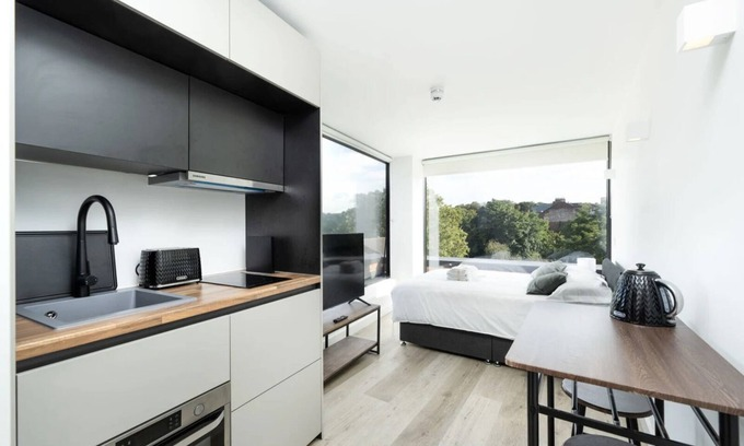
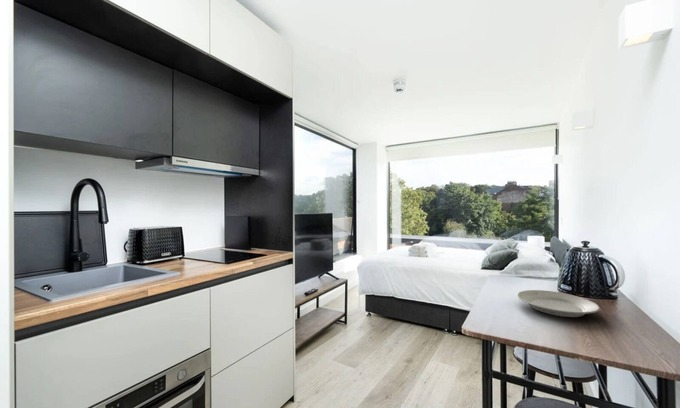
+ plate (555, 304)
